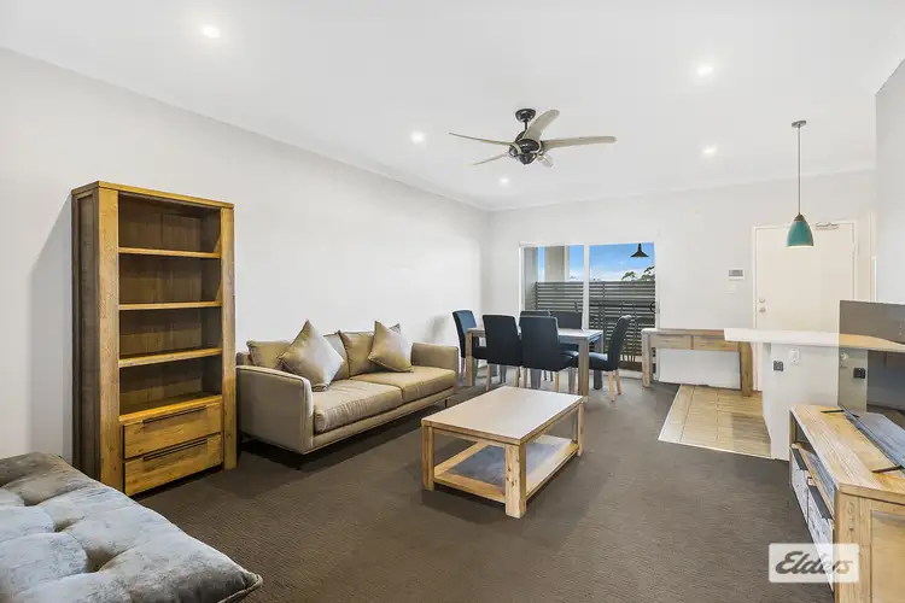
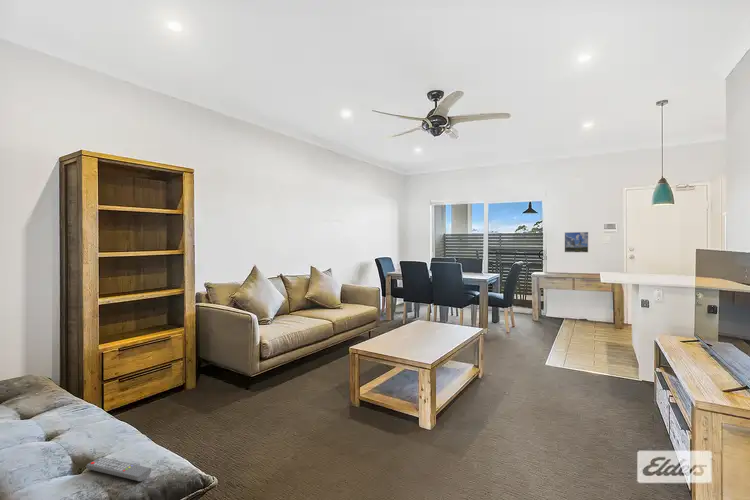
+ remote control (118, 469)
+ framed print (576, 242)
